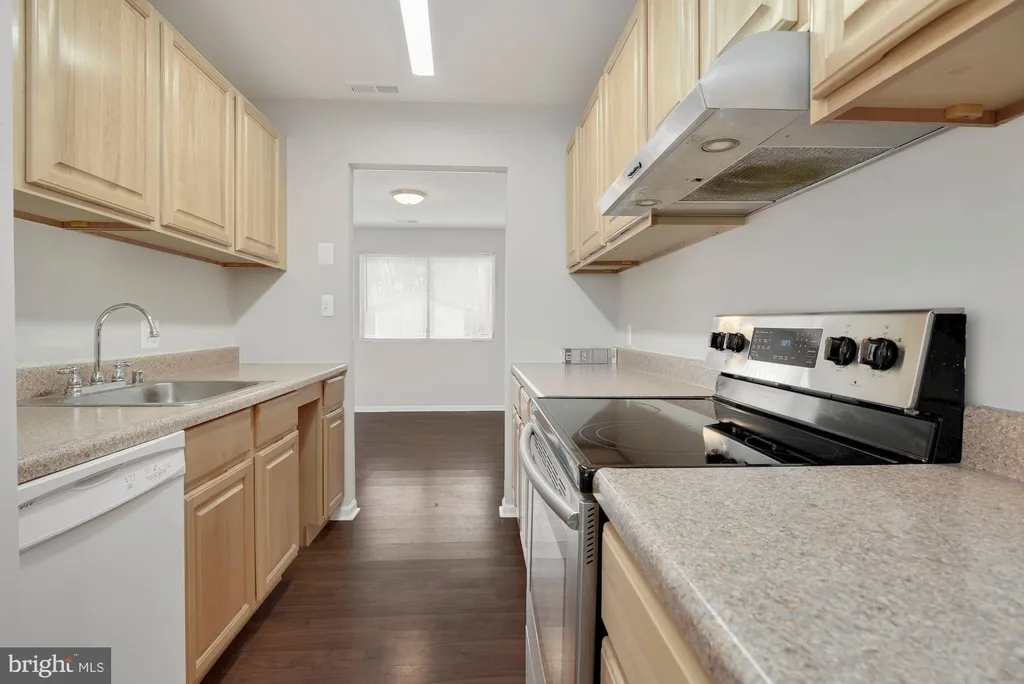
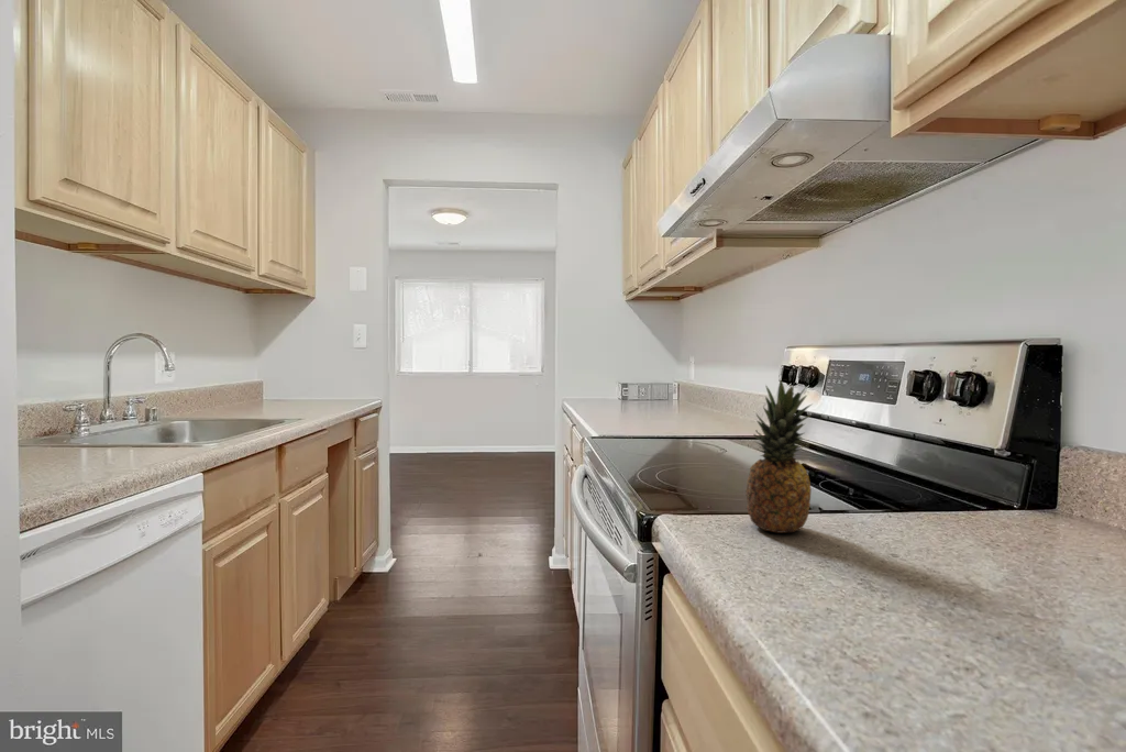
+ fruit (779, 453)
